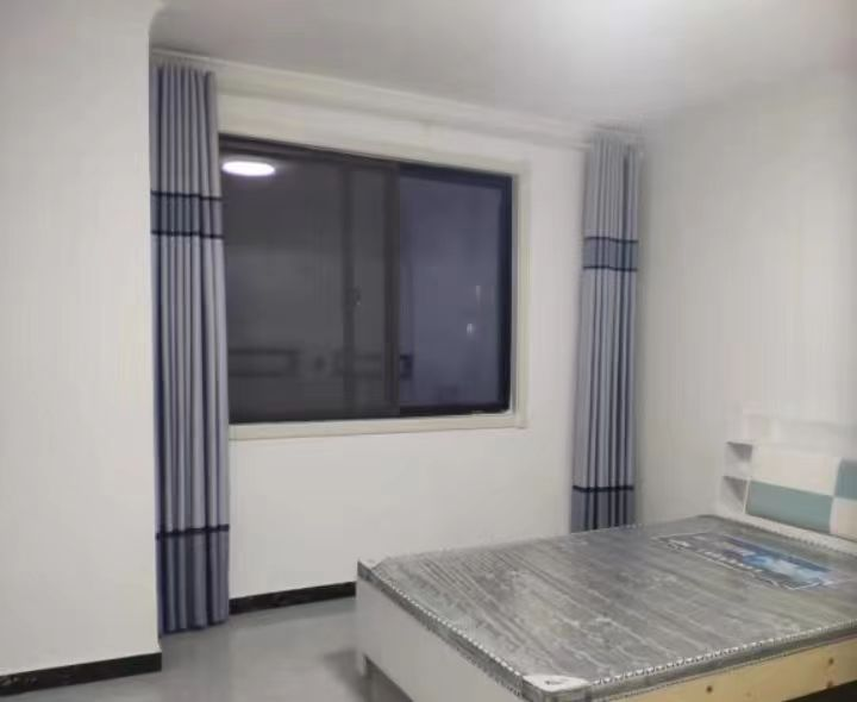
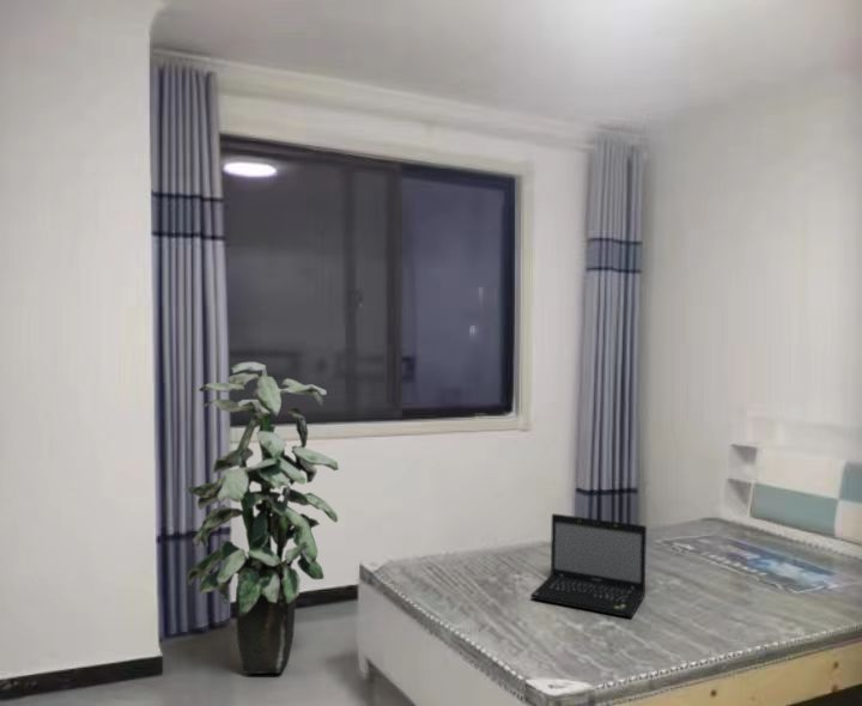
+ indoor plant (259, 512)
+ laptop (588, 562)
